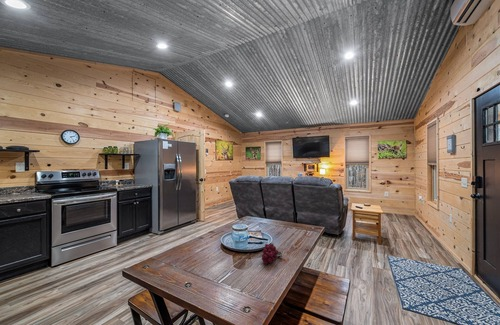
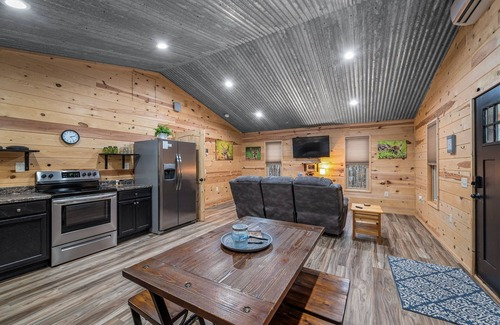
- grapes (271, 252)
